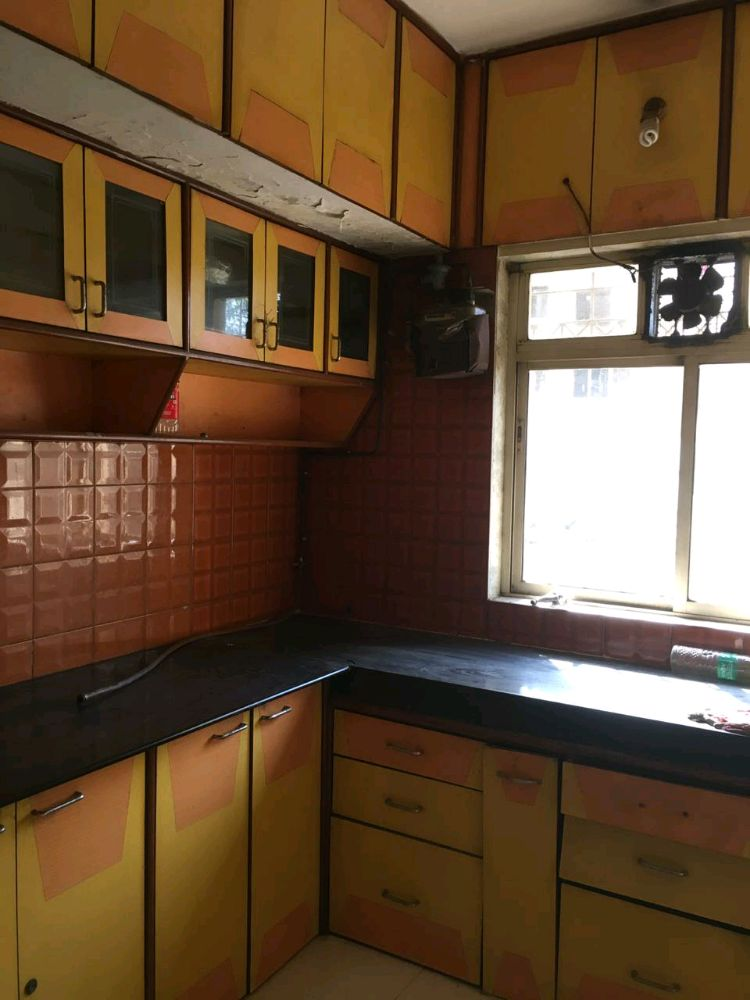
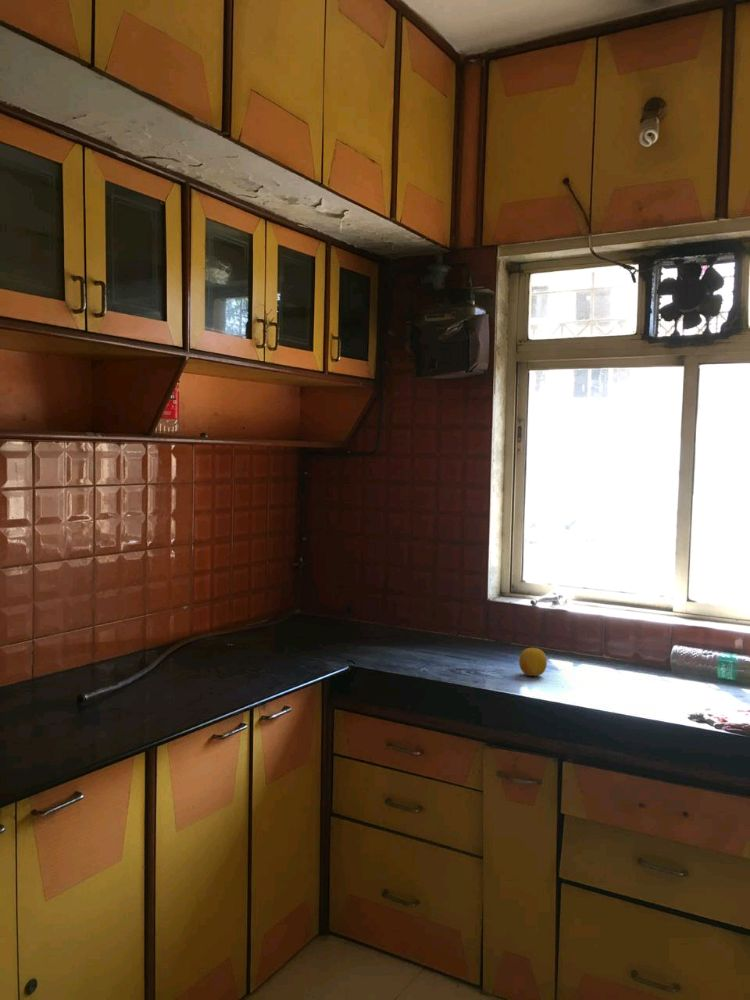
+ fruit (532, 661)
